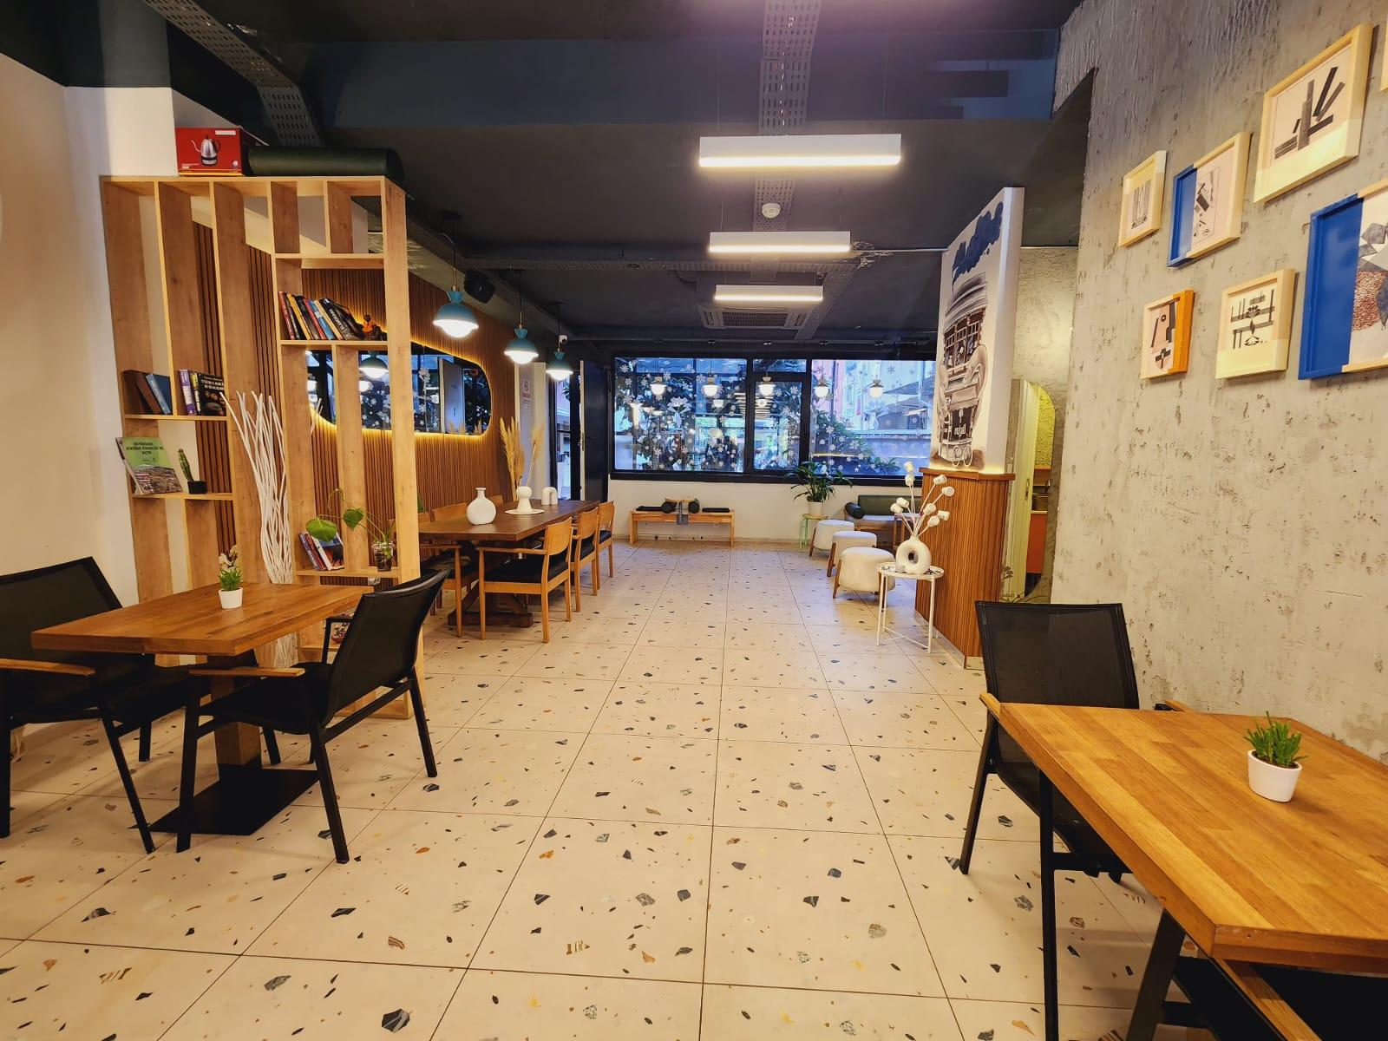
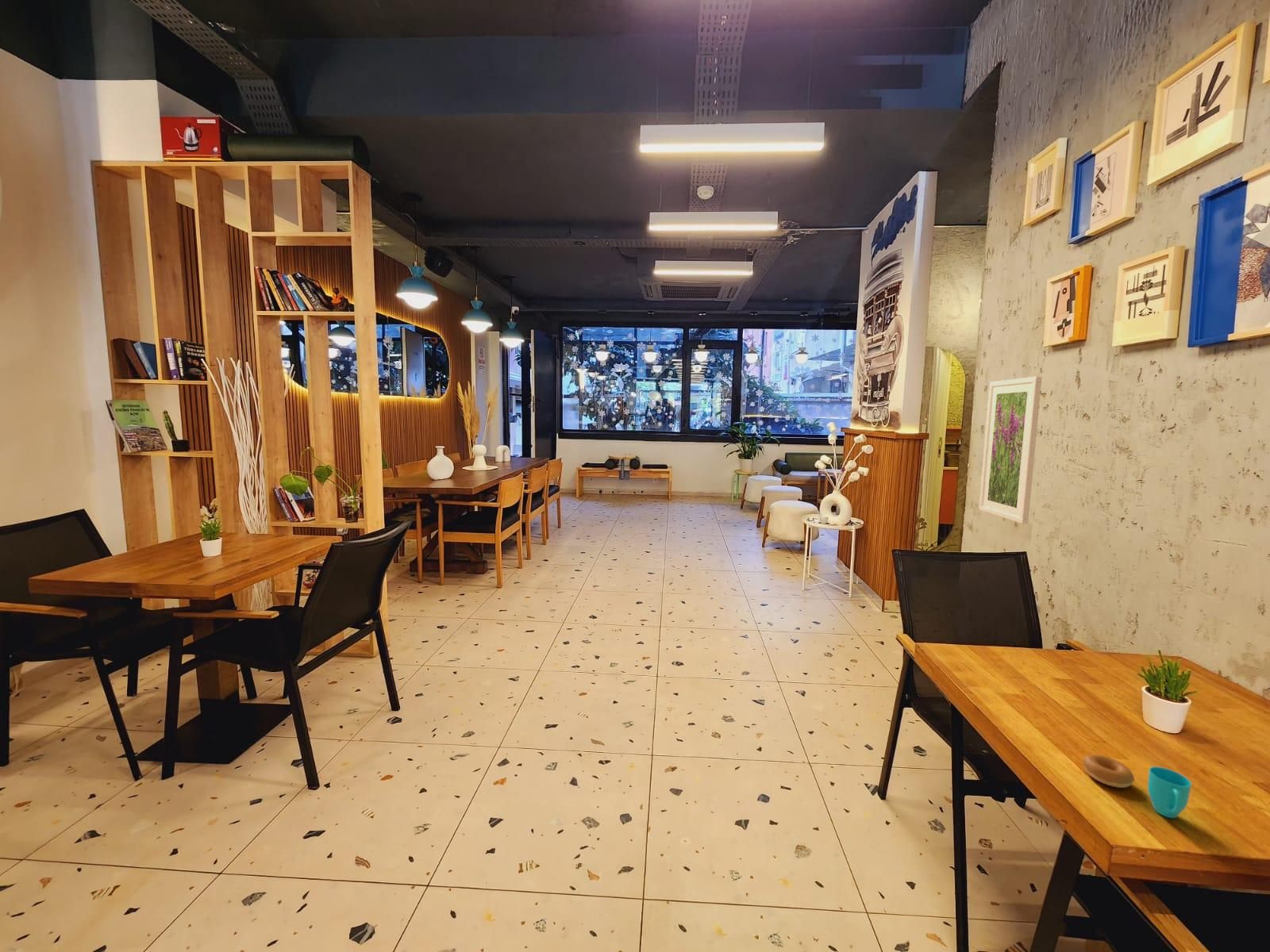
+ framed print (1007, 448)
+ cup (1133, 777)
